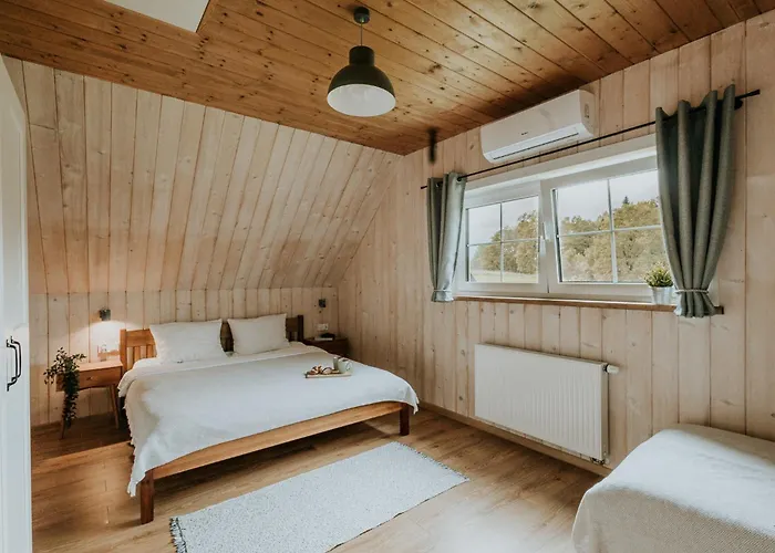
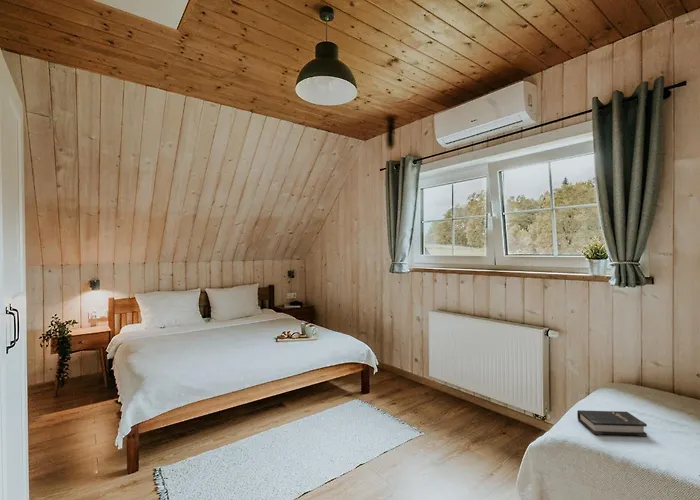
+ hardback book (610, 421)
